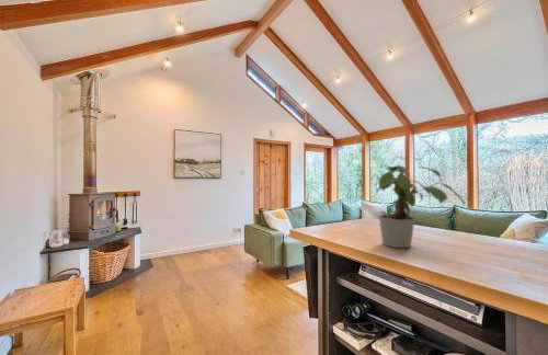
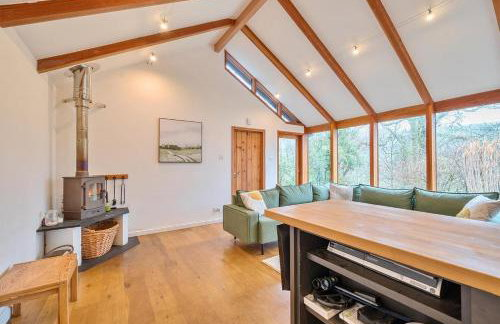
- potted plant (408, 205)
